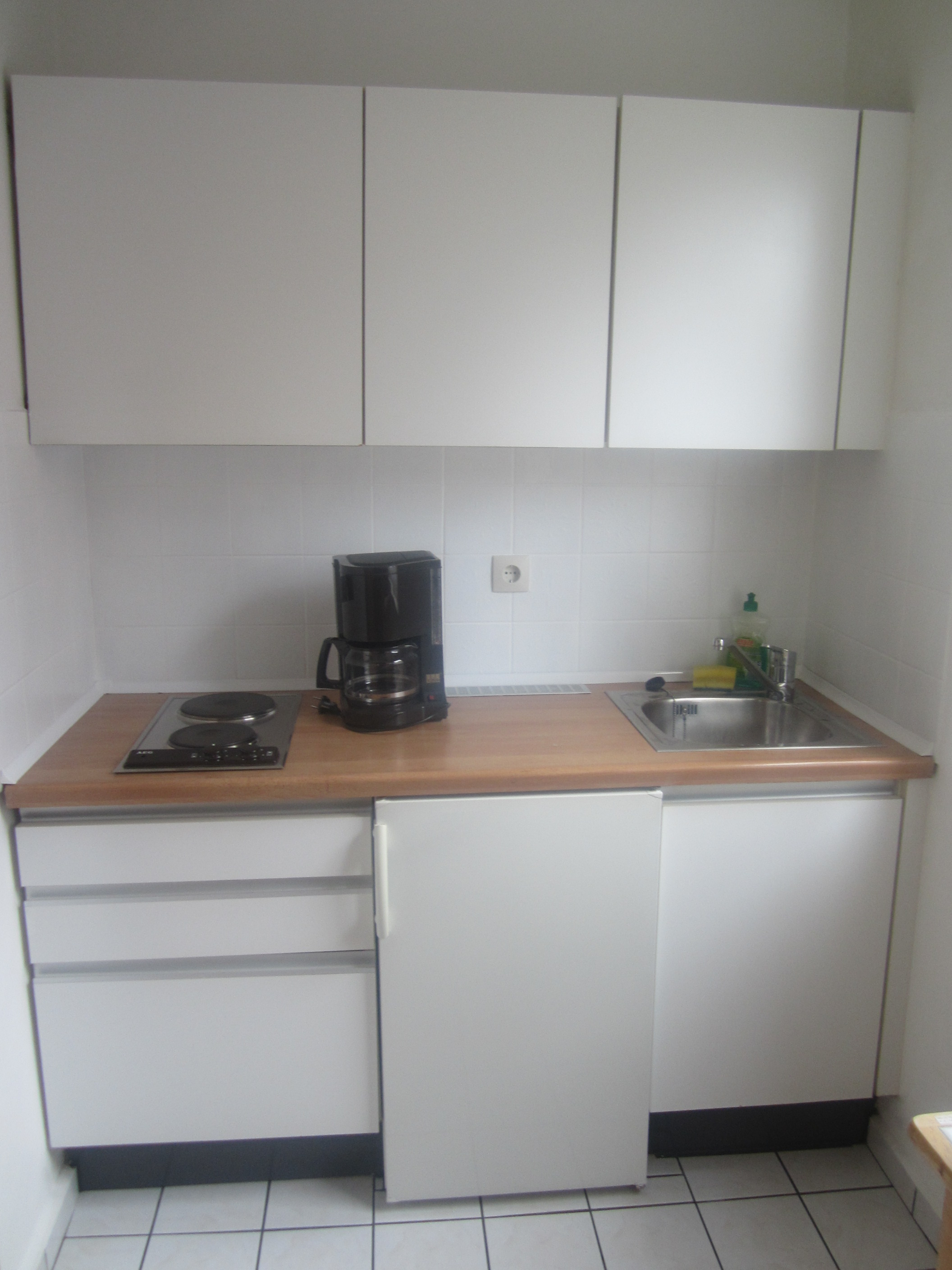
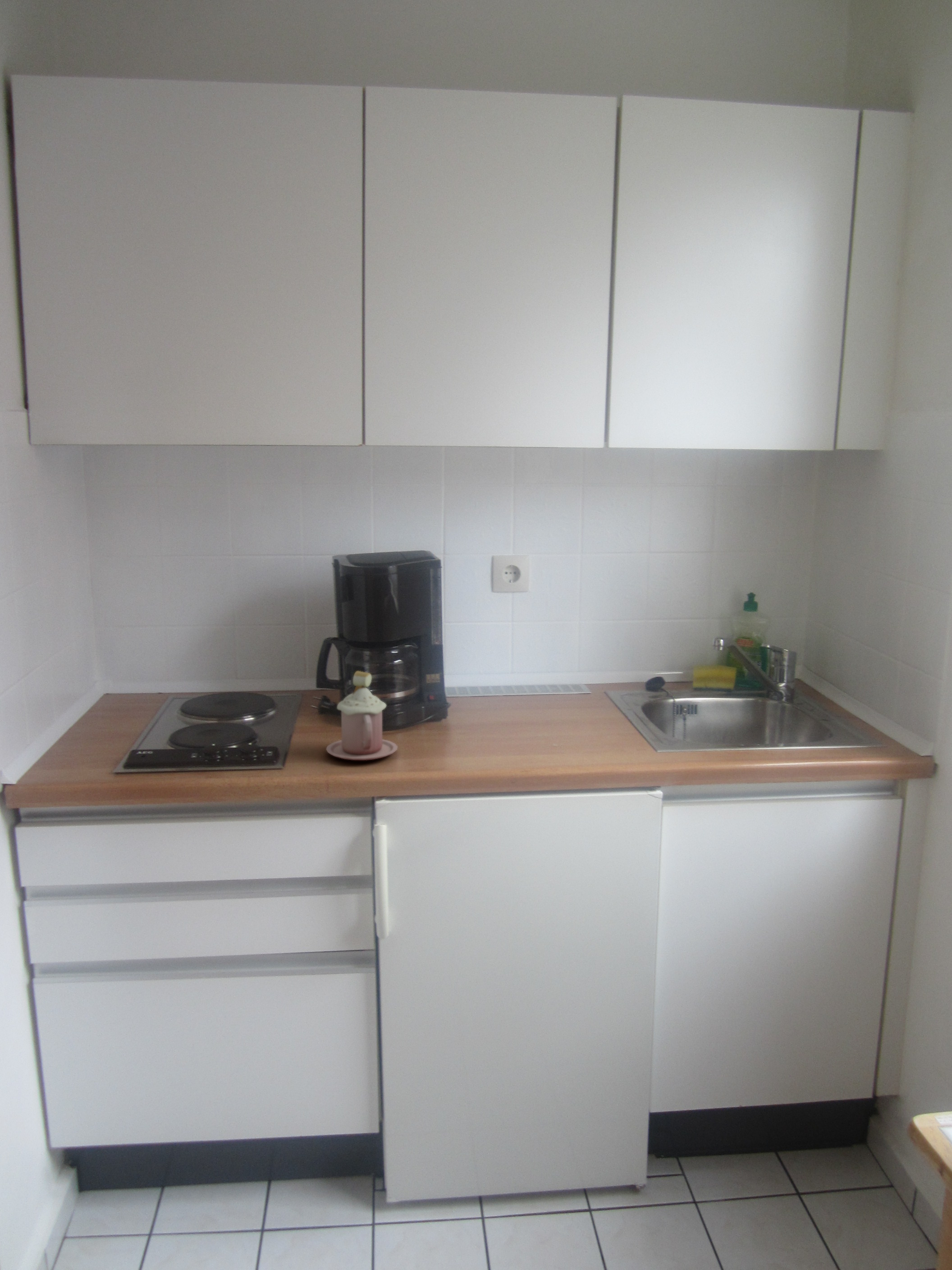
+ mug (362, 713)
